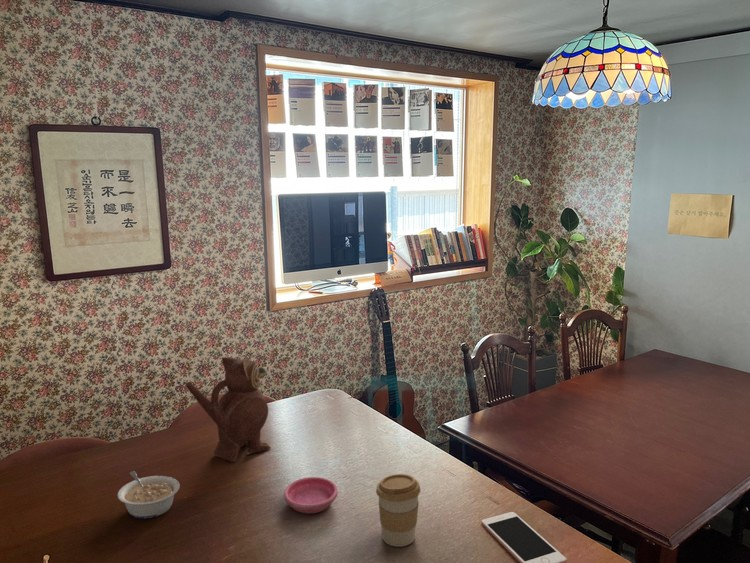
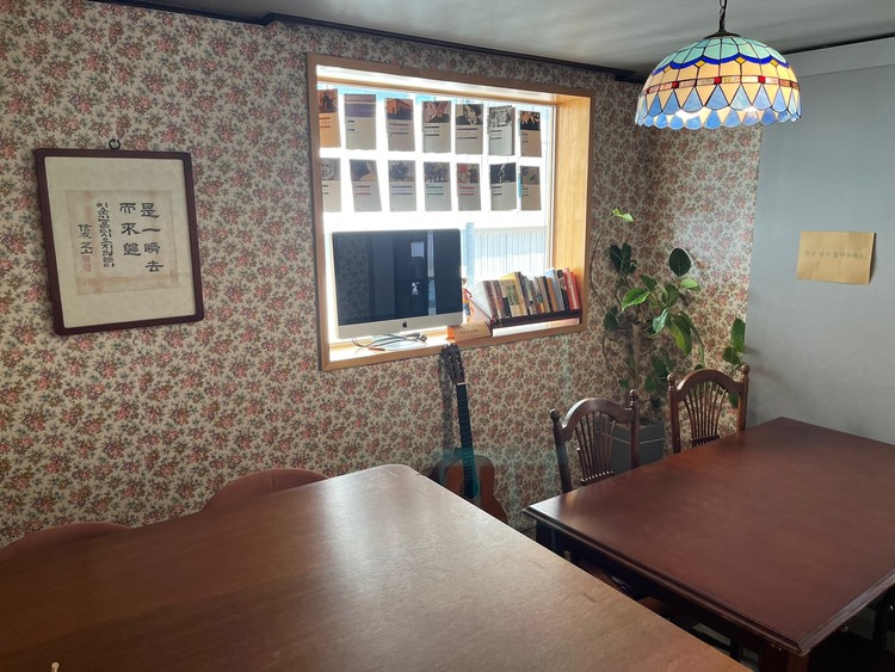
- saucer (311, 496)
- legume (147, 496)
- cell phone (521, 540)
- teapot (234, 408)
- coffee cup (398, 508)
